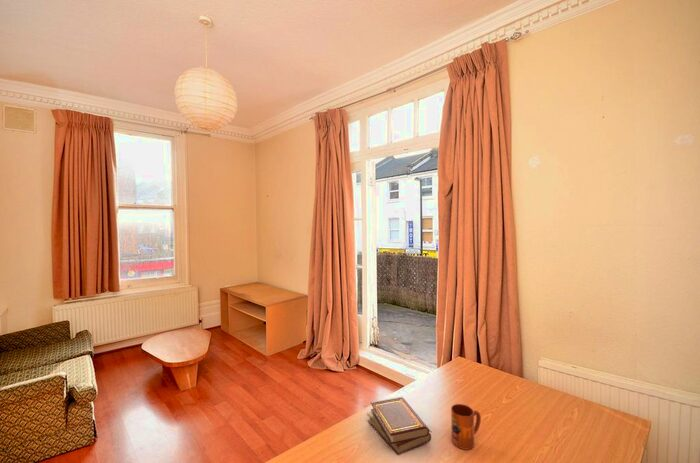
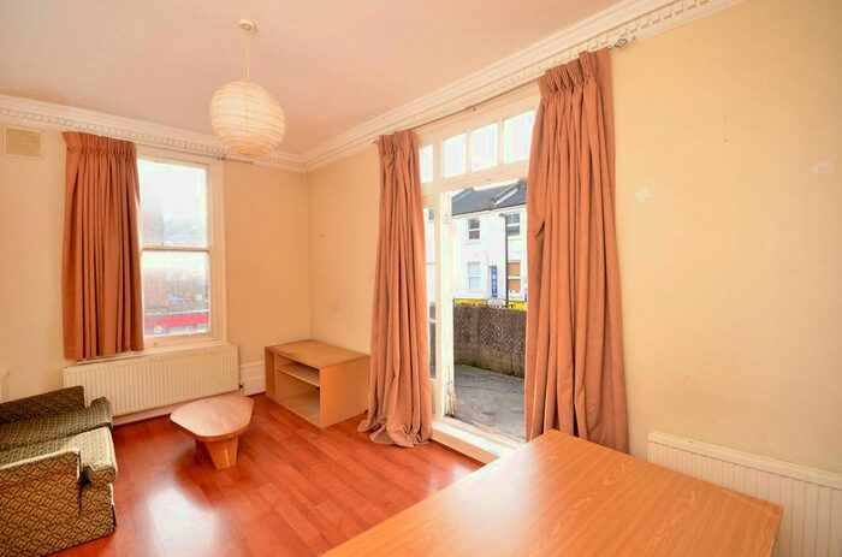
- book set (397, 420)
- mug (467, 425)
